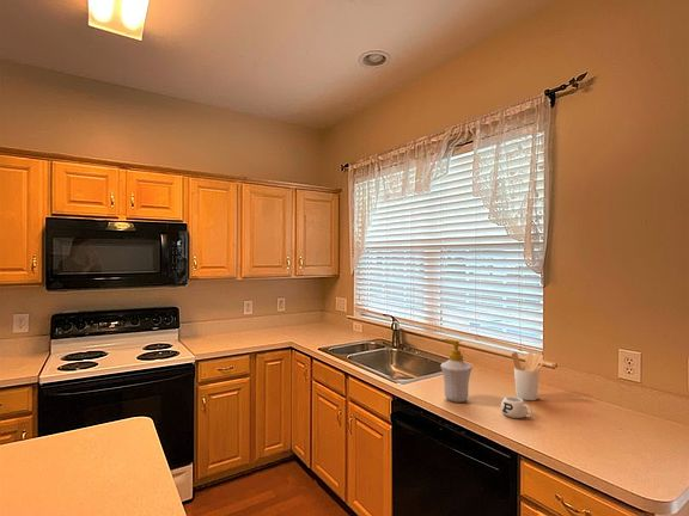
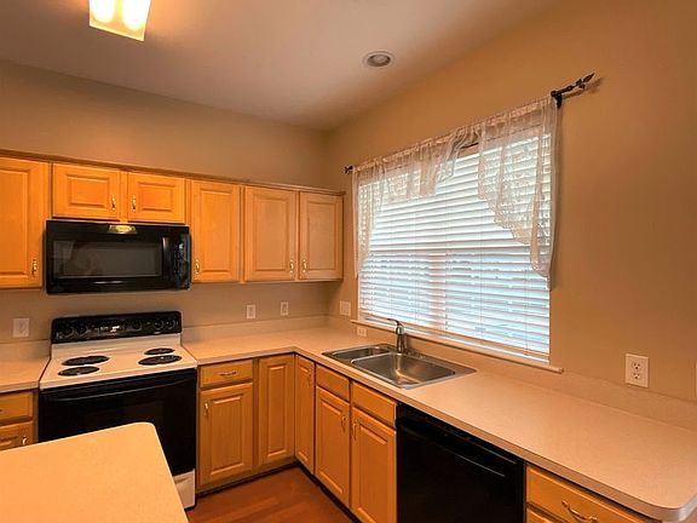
- mug (517, 407)
- soap bottle (456, 369)
- utensil holder (529, 374)
